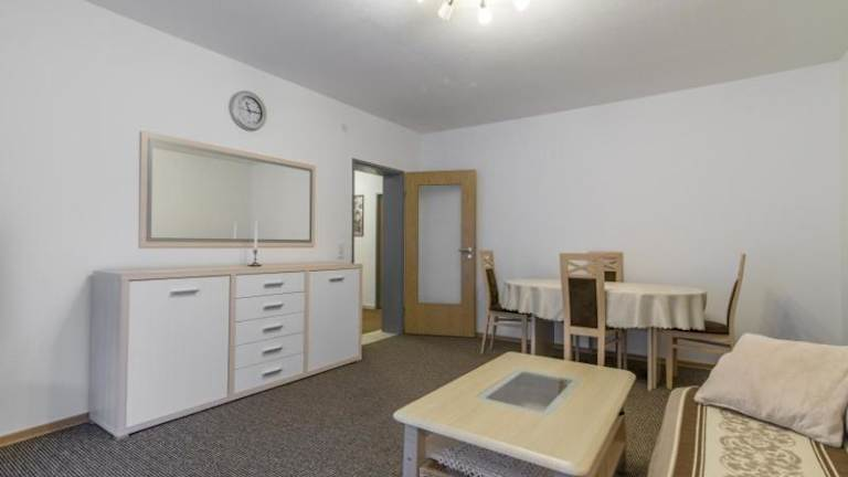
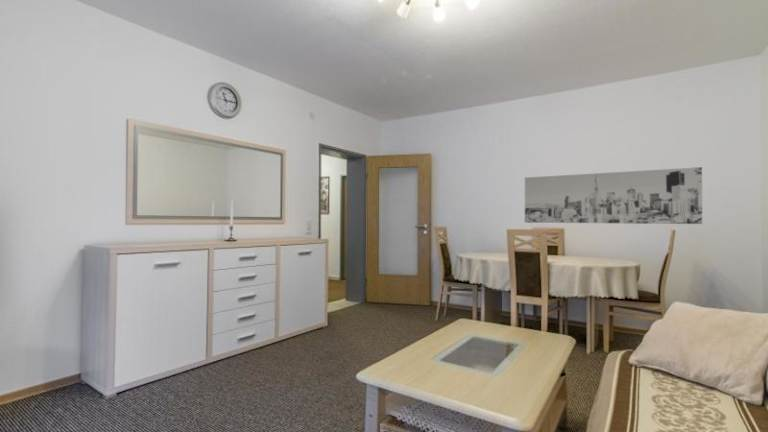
+ wall art (603, 198)
